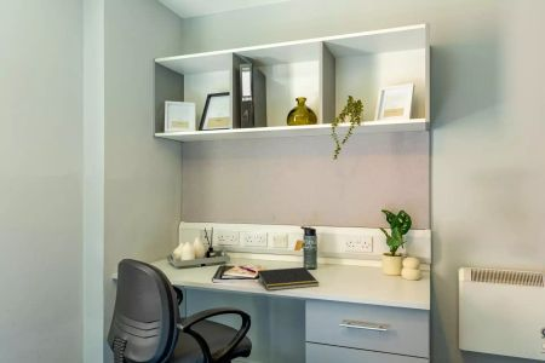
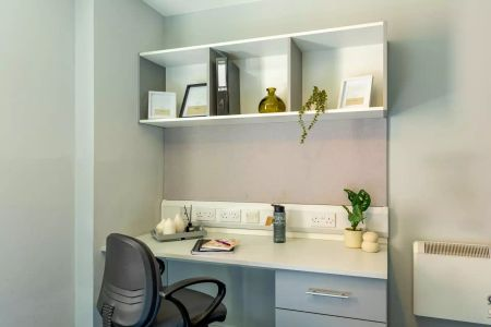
- notepad (287, 277)
